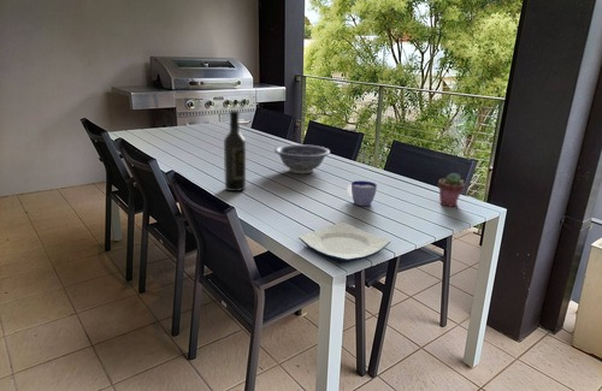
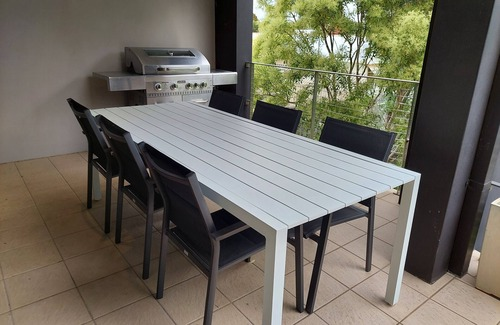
- potted succulent (450, 188)
- cup (360, 192)
- wine bottle (235, 150)
- decorative bowl (301, 160)
- plate (343, 242)
